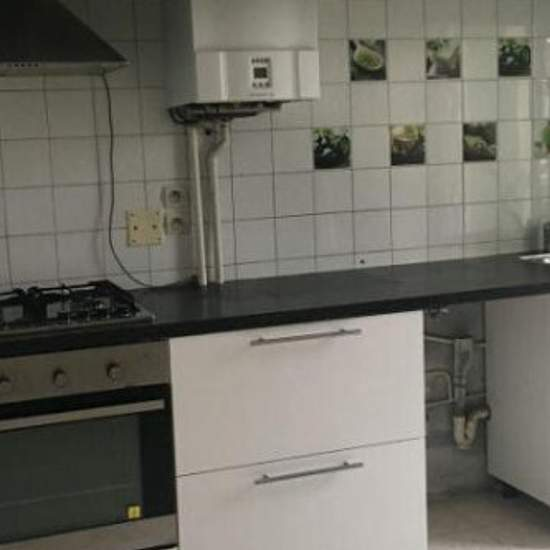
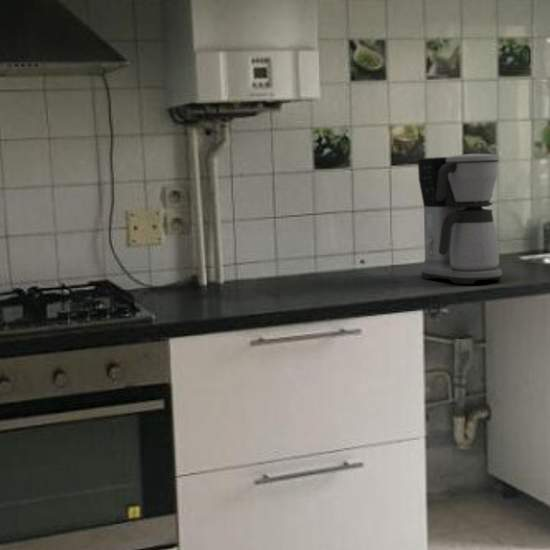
+ coffee maker (453, 217)
